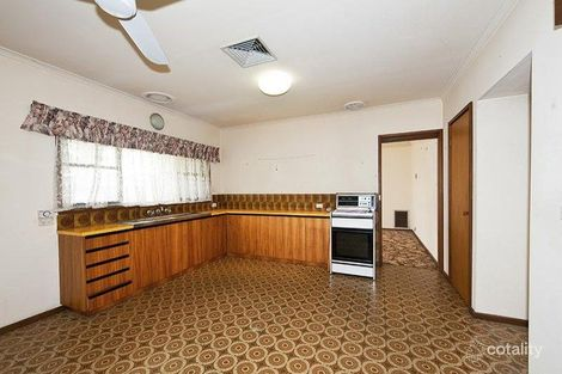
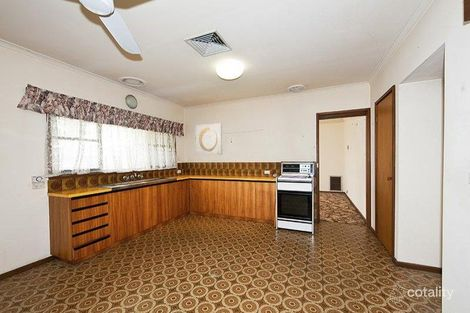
+ wall art (208, 139)
